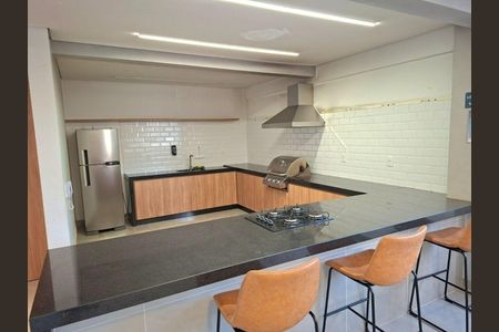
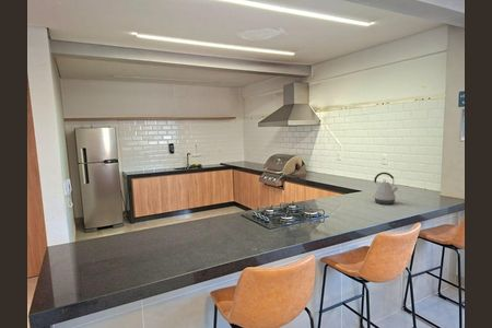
+ kettle (385, 187)
